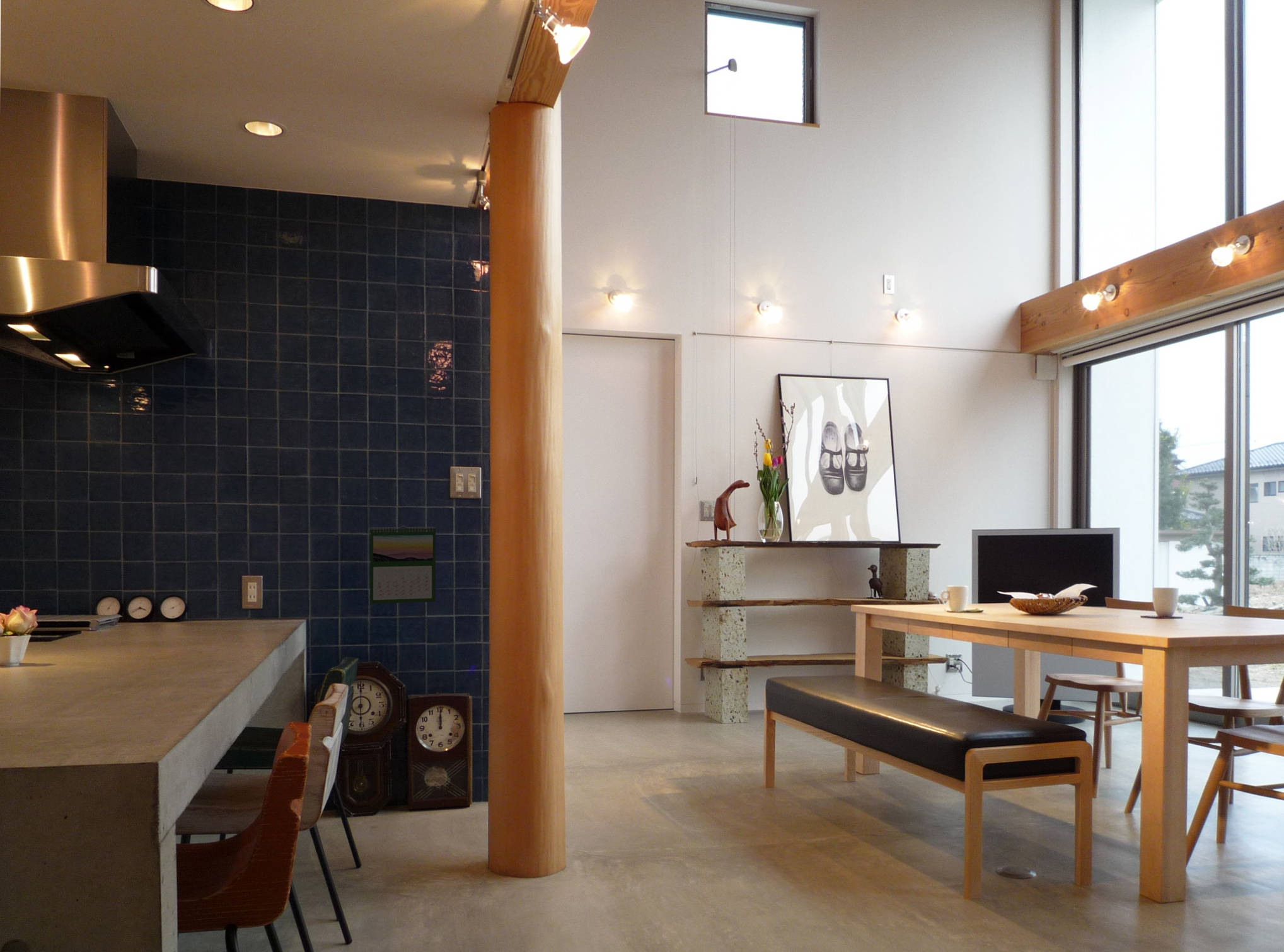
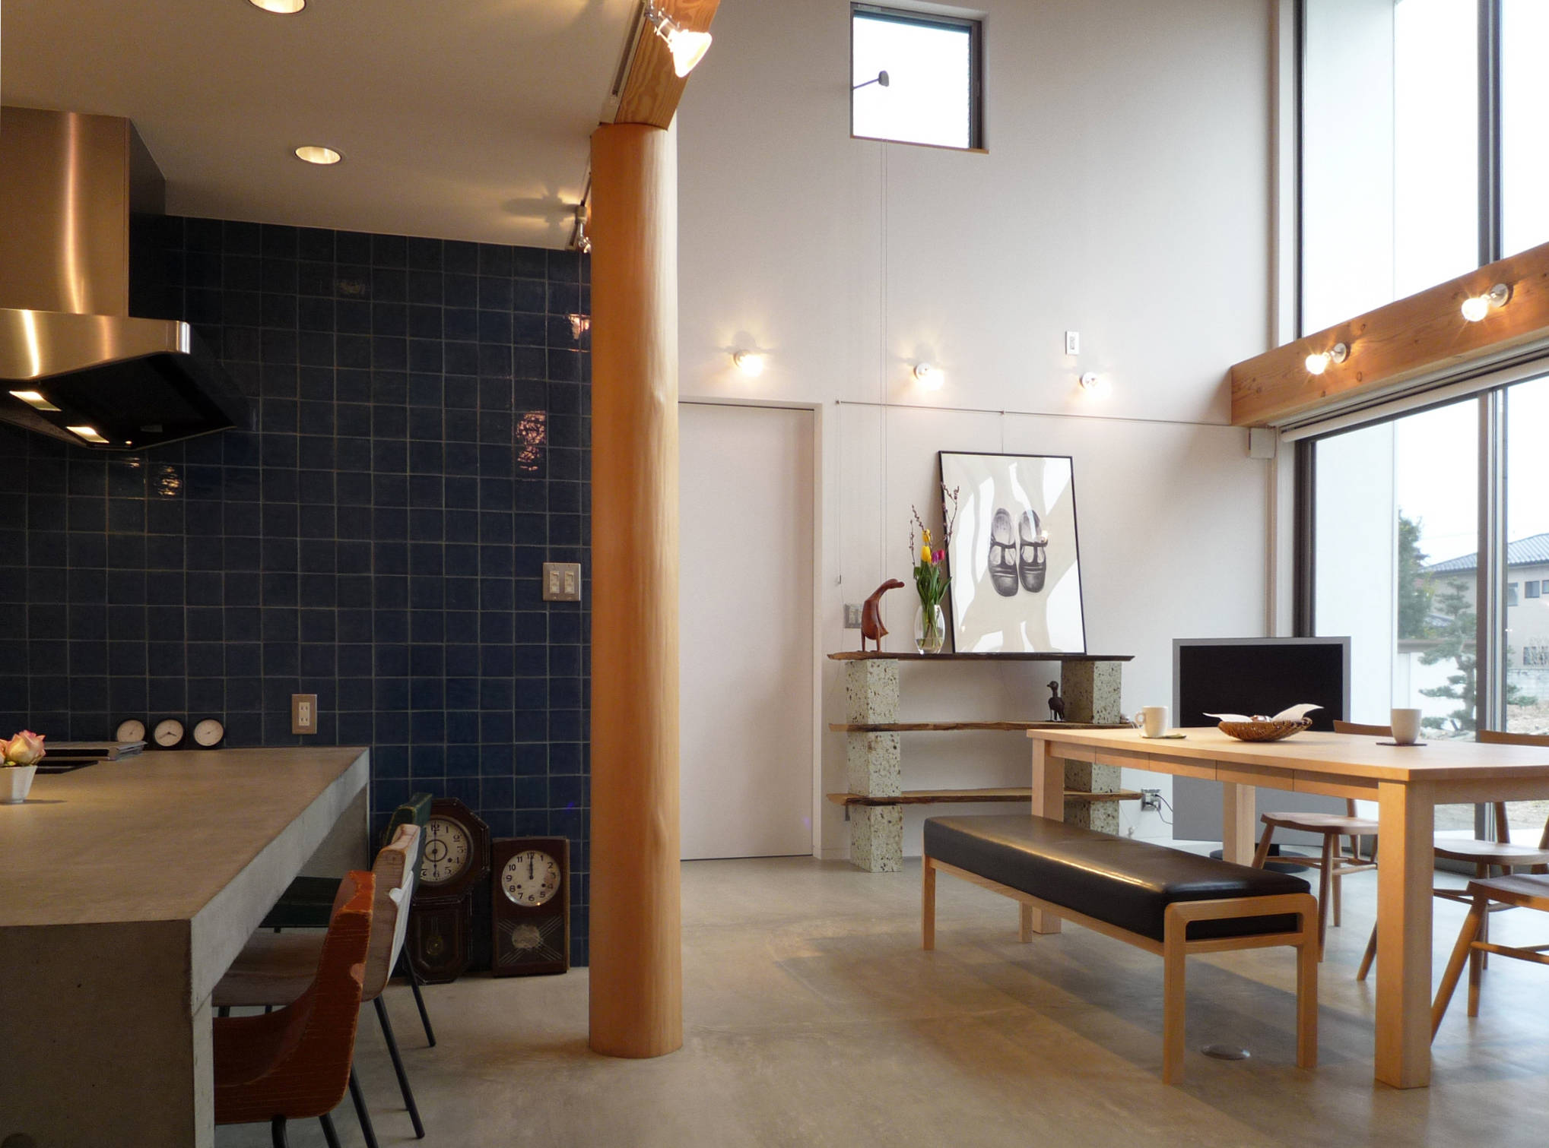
- calendar (403, 564)
